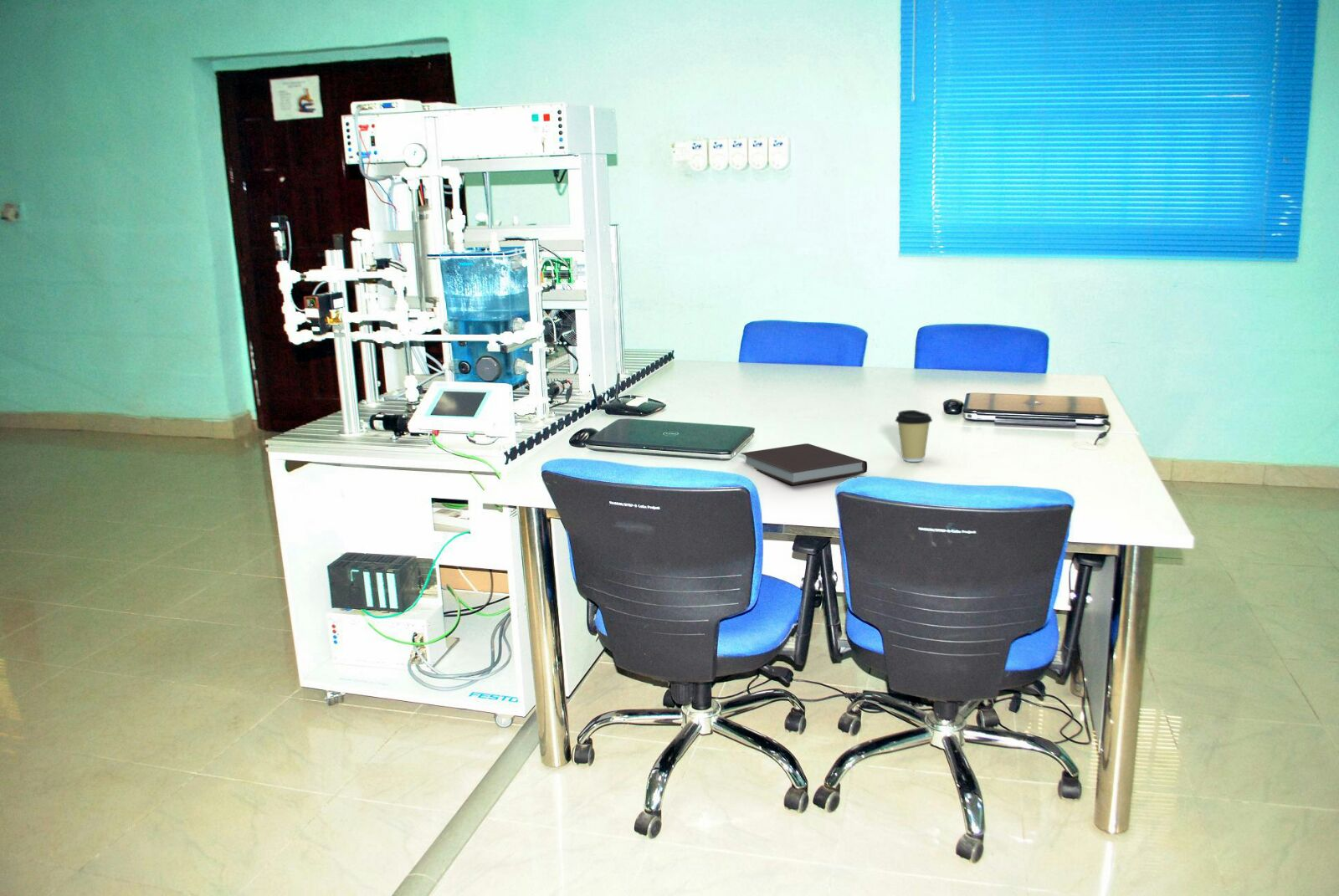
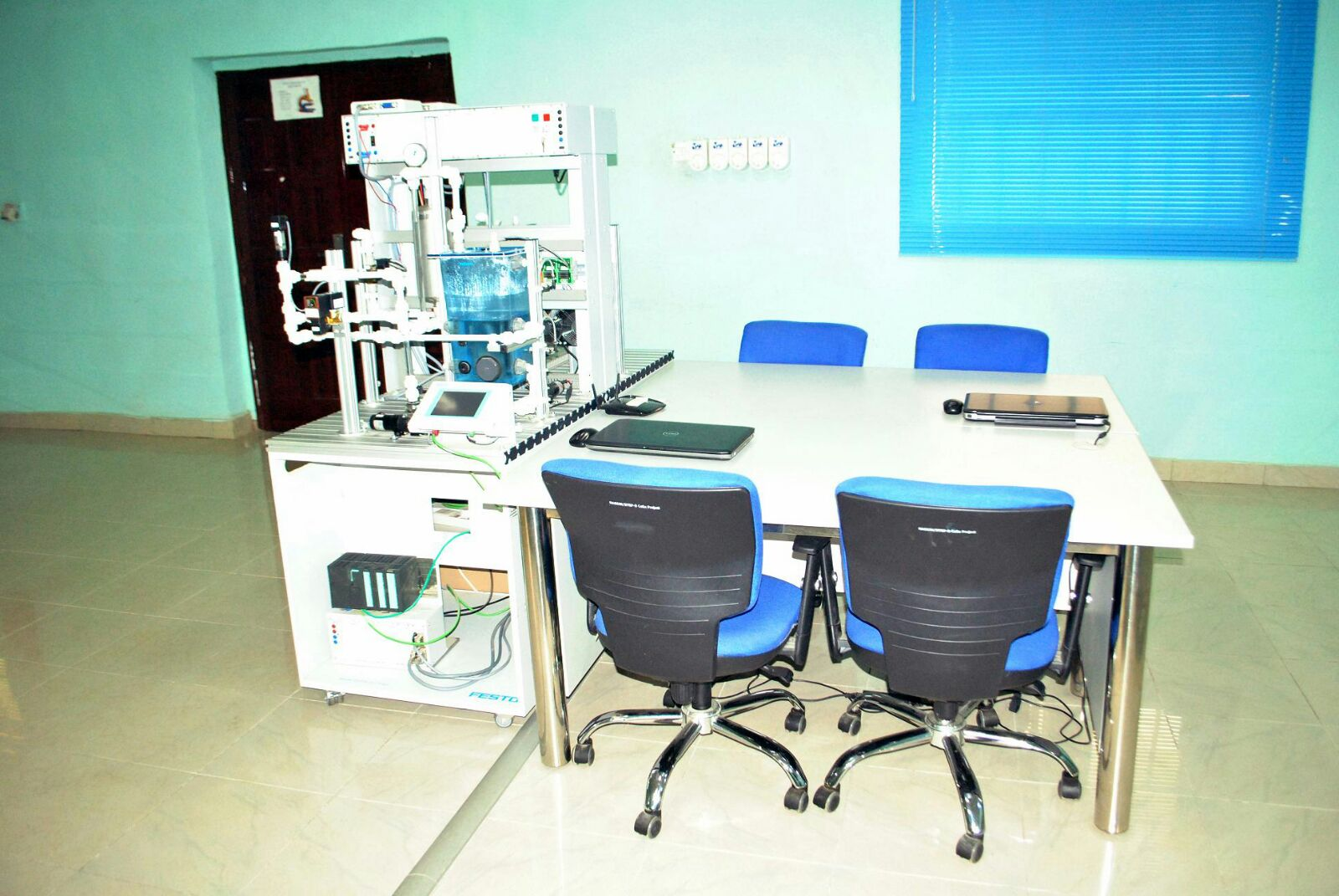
- coffee cup (913, 436)
- notebook (802, 463)
